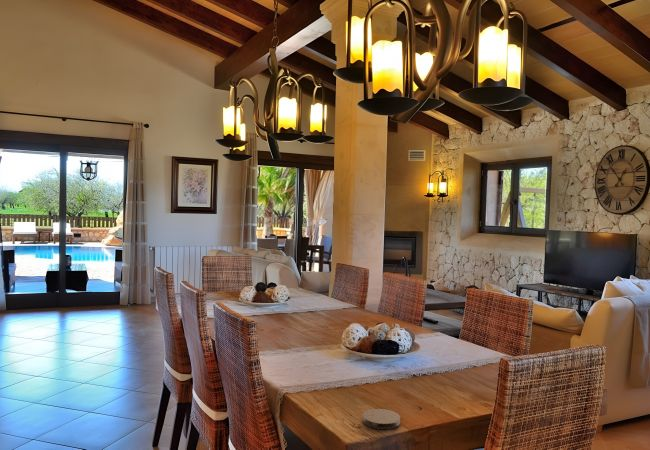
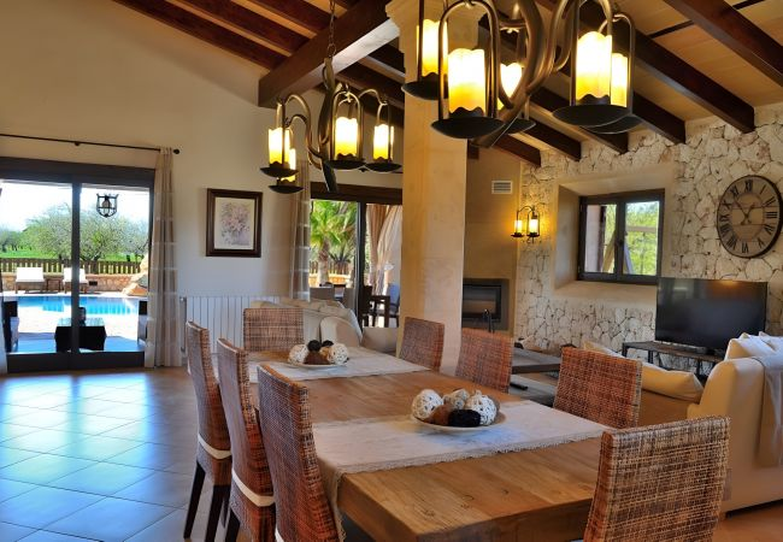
- coaster (381, 418)
